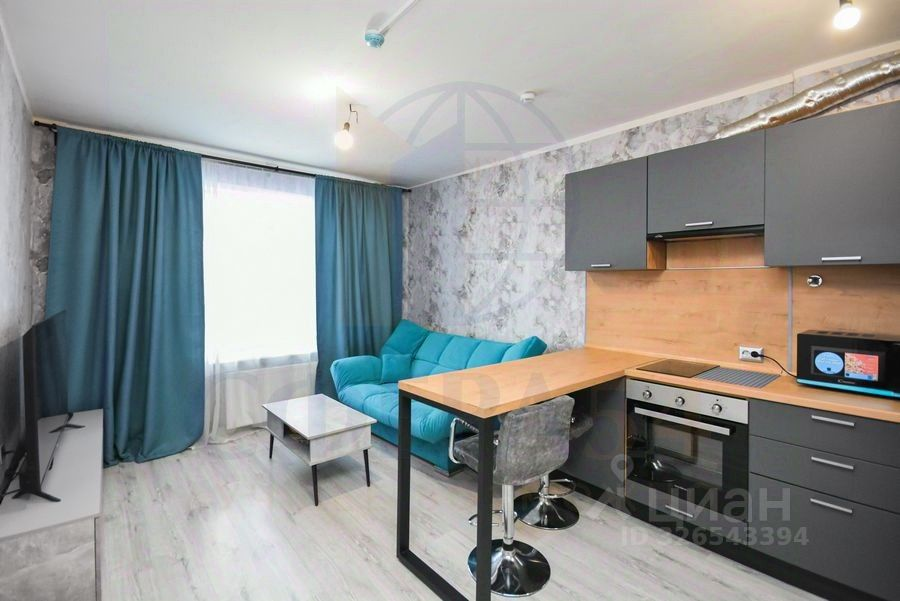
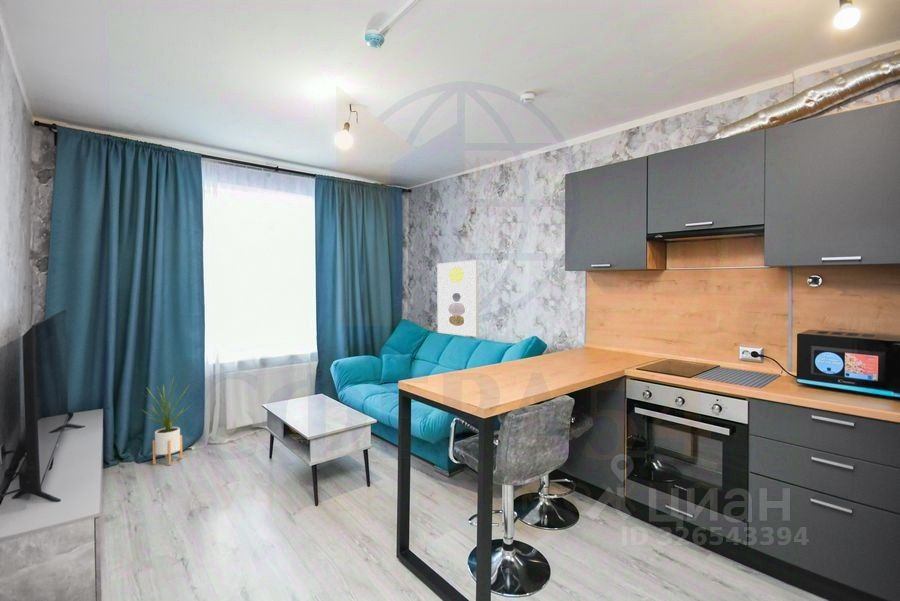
+ wall art (456, 298)
+ house plant (168, 419)
